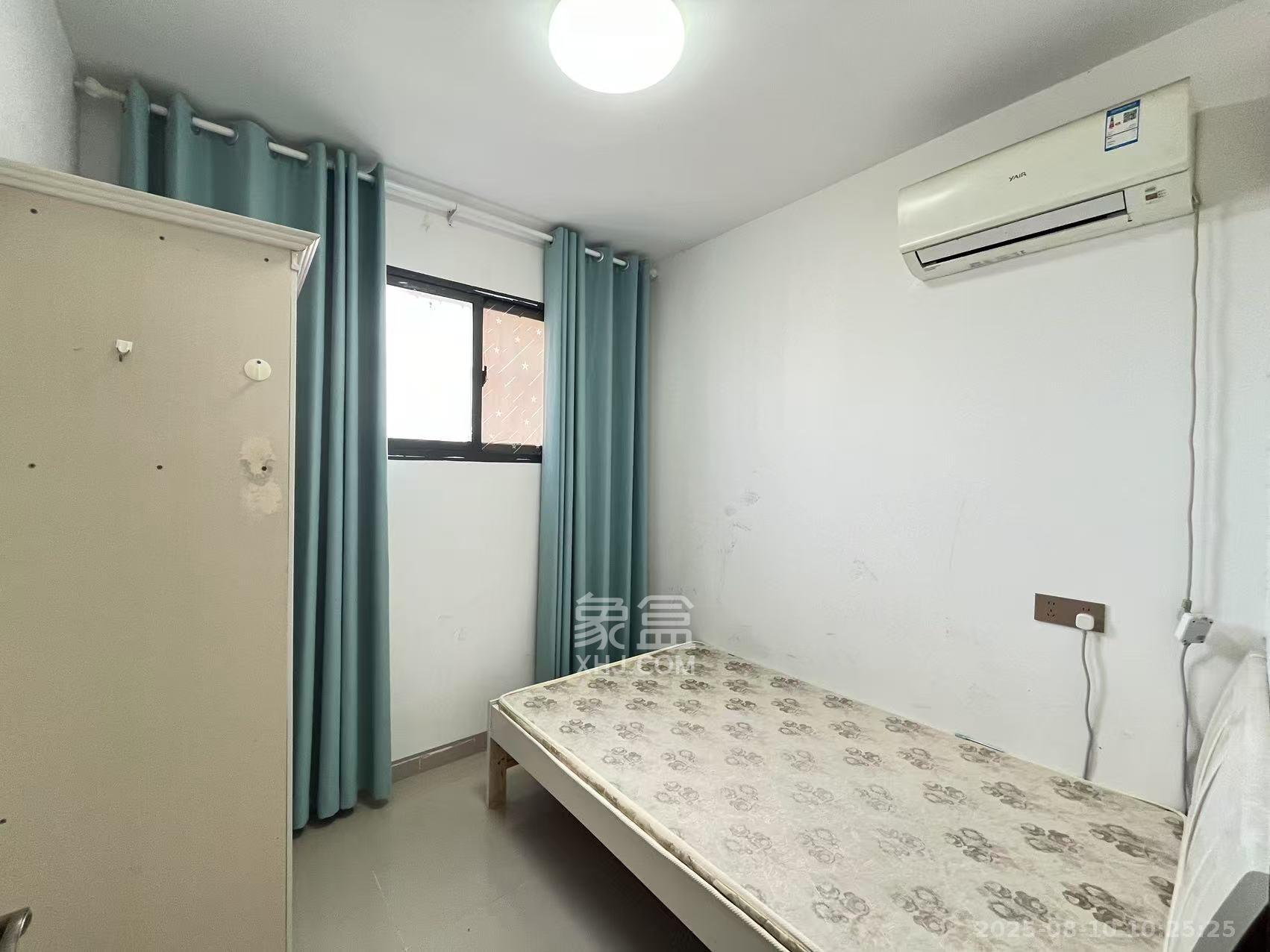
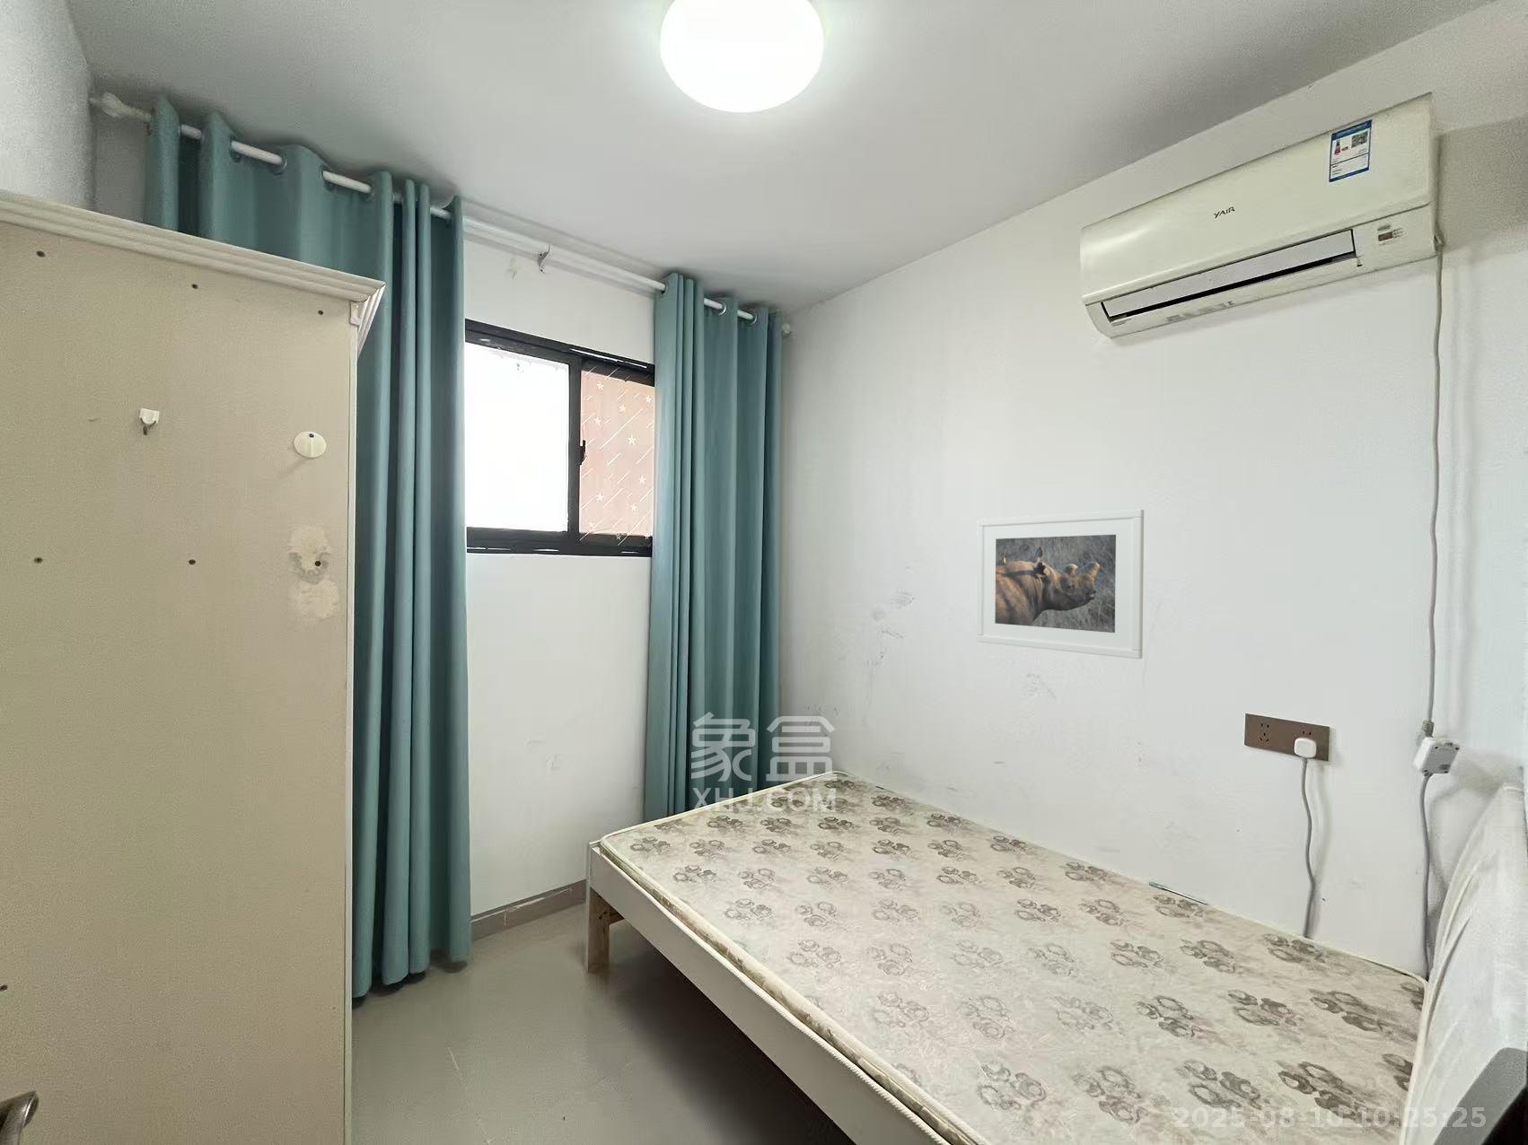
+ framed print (1052, 581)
